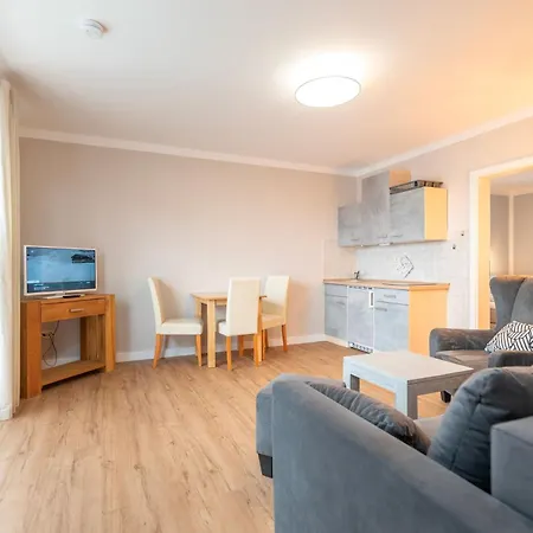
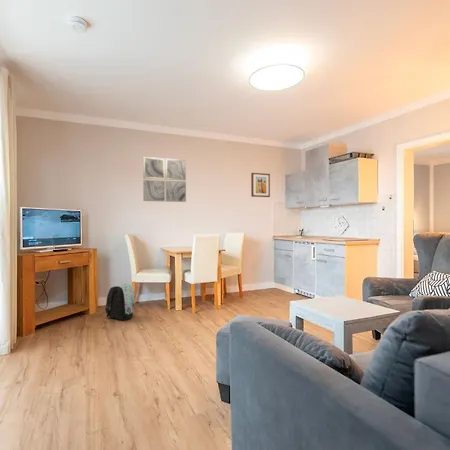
+ wall art (260, 185)
+ backpack (121, 300)
+ wall art (165, 179)
